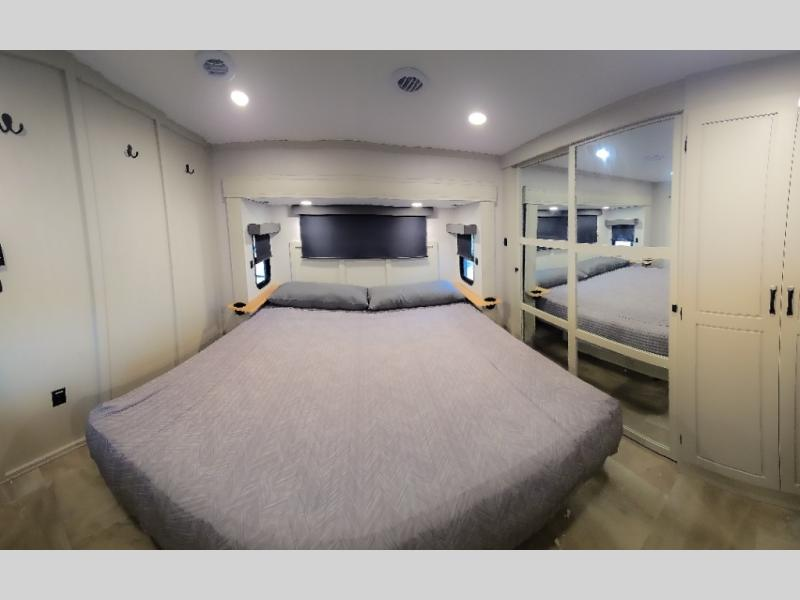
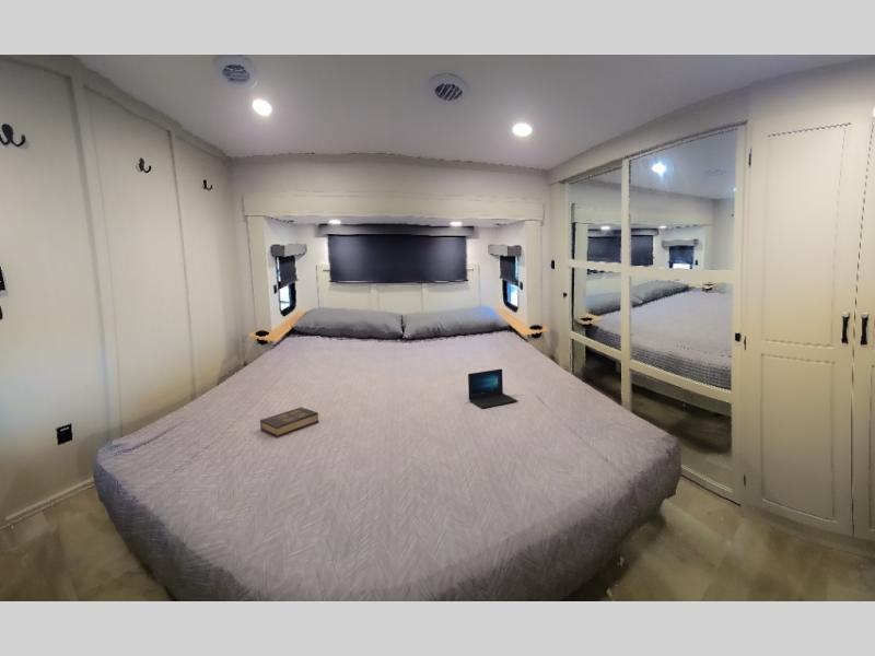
+ laptop (492, 387)
+ hardback book (290, 420)
